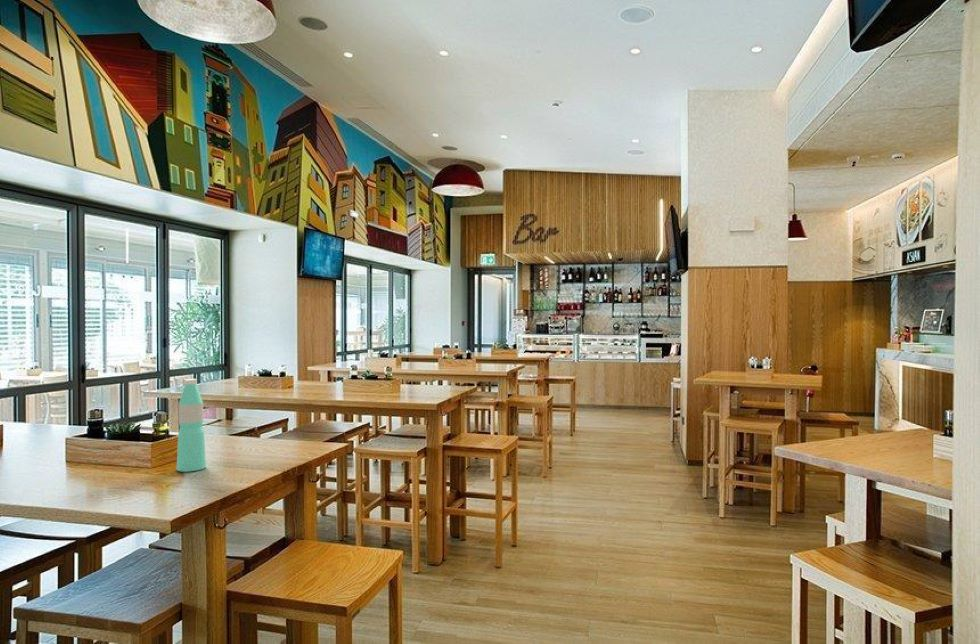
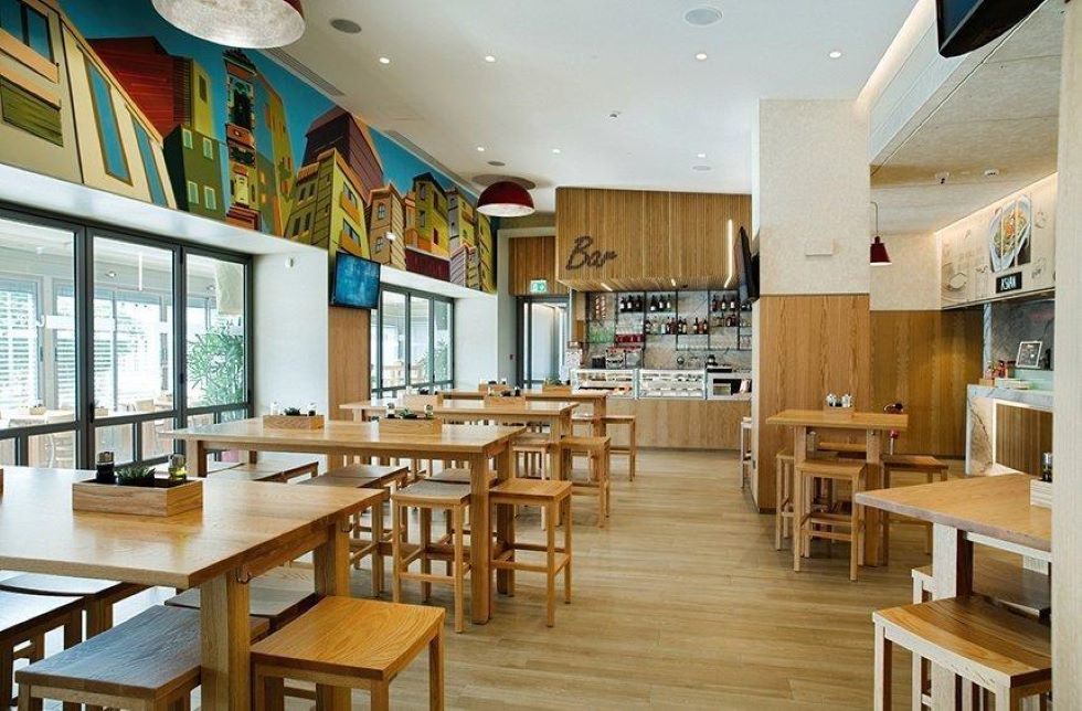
- water bottle (191, 423)
